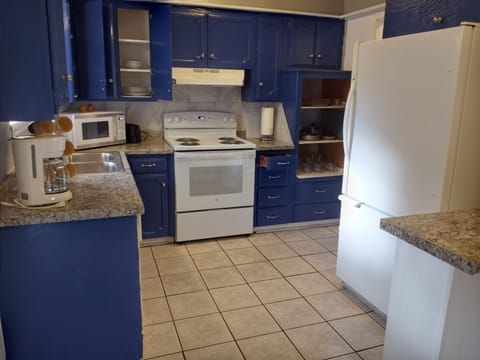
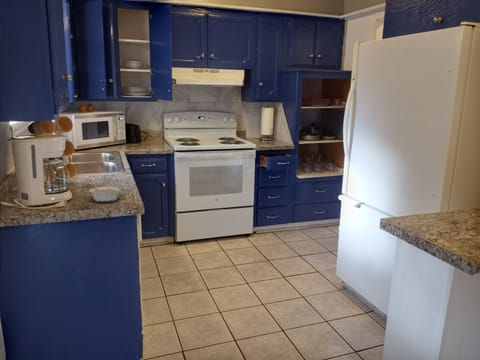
+ legume (104, 193)
